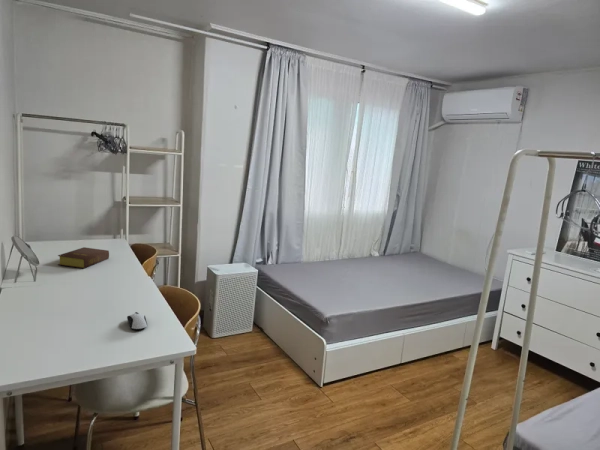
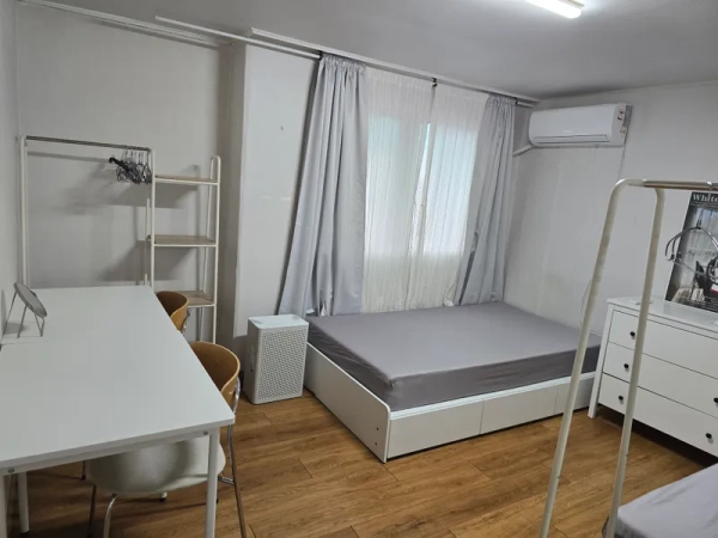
- bible (84, 257)
- computer mouse (137, 319)
